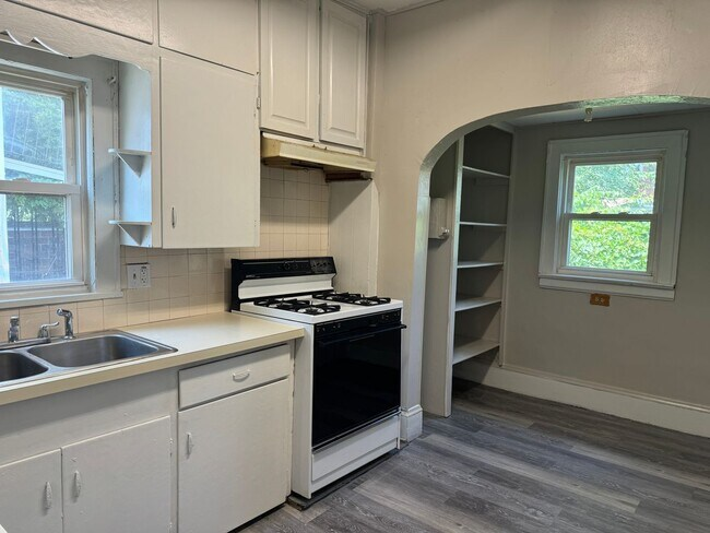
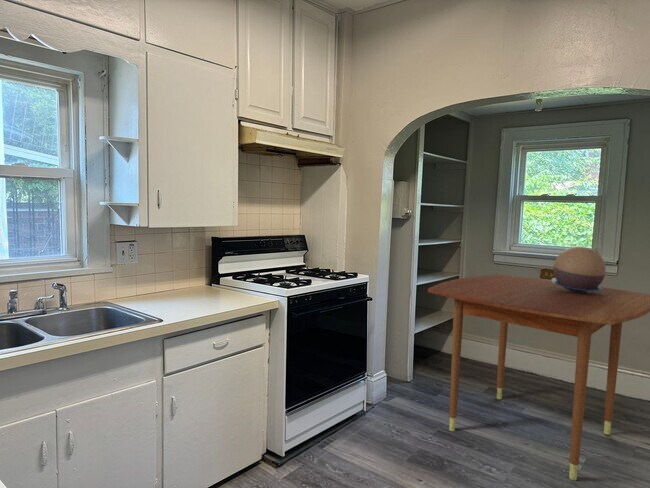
+ decorative bowl (578, 269)
+ dining table (504, 362)
